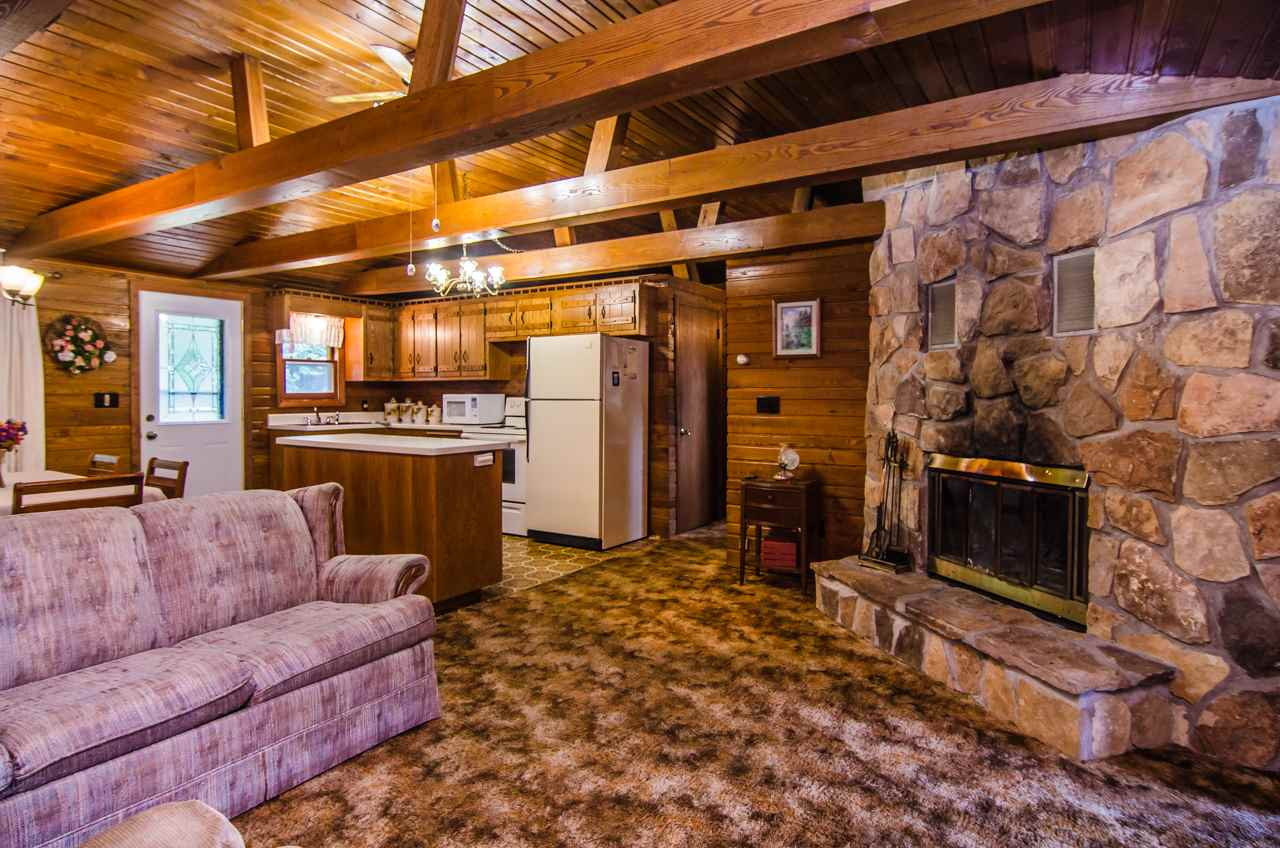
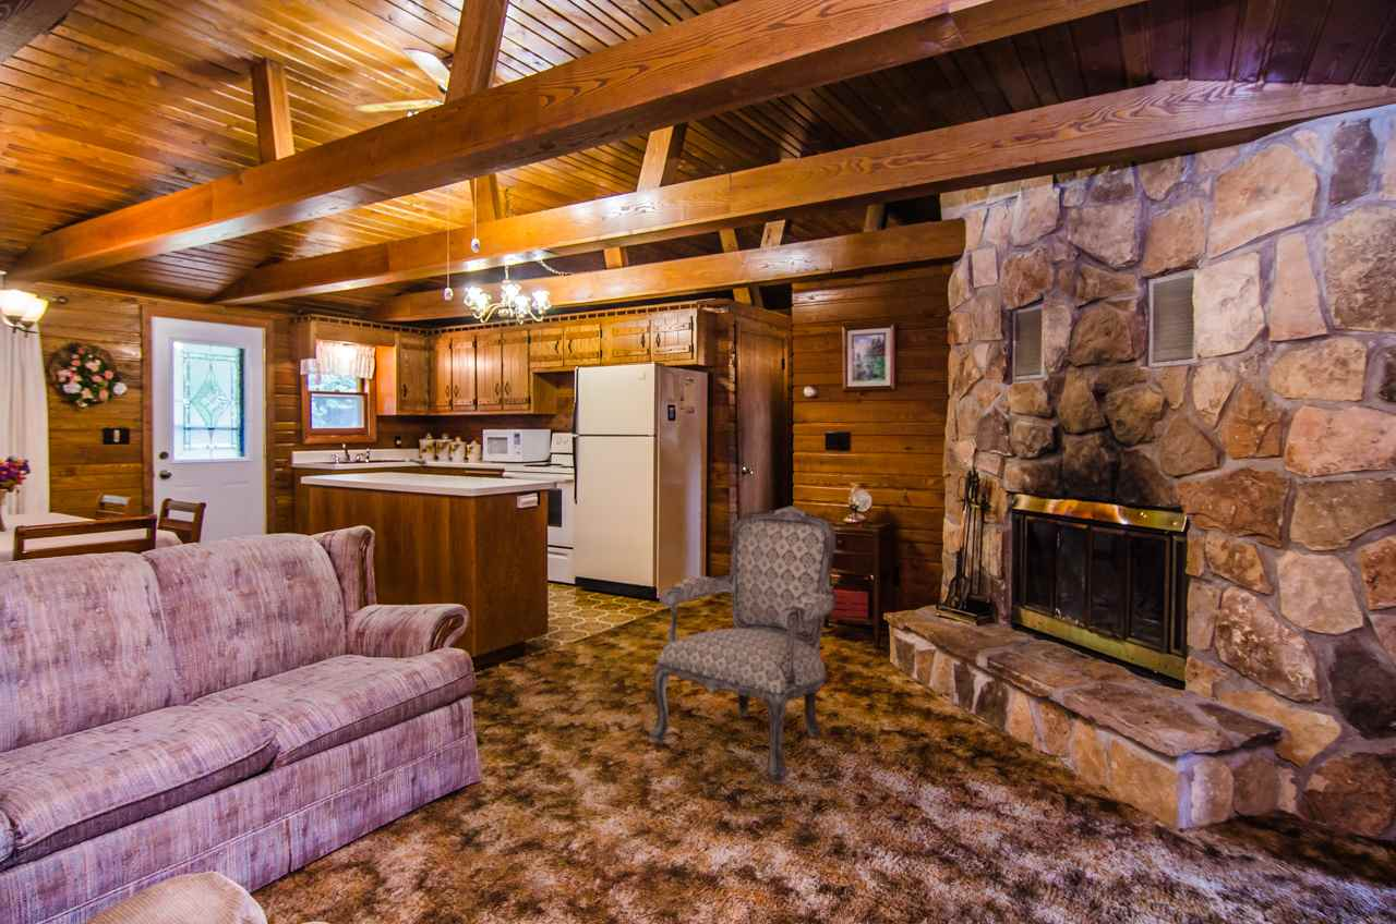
+ armchair (755, 624)
